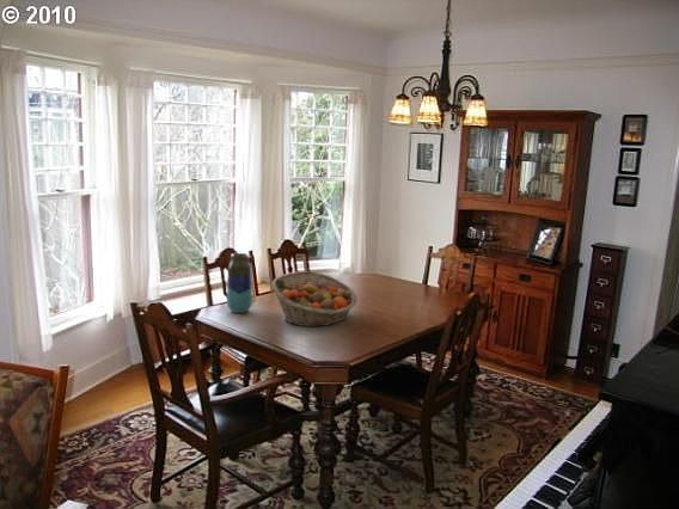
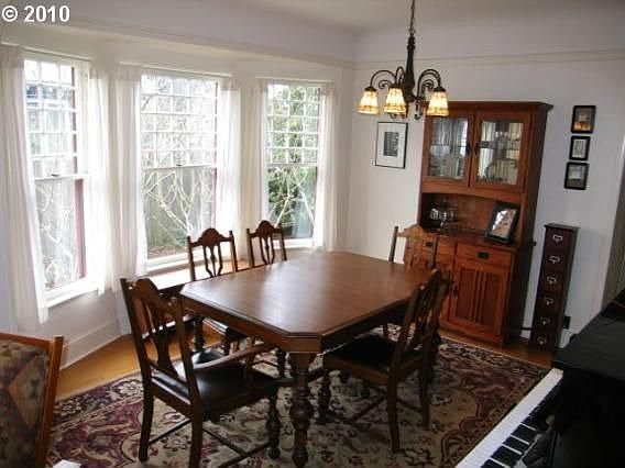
- vase (239, 282)
- fruit basket (313, 298)
